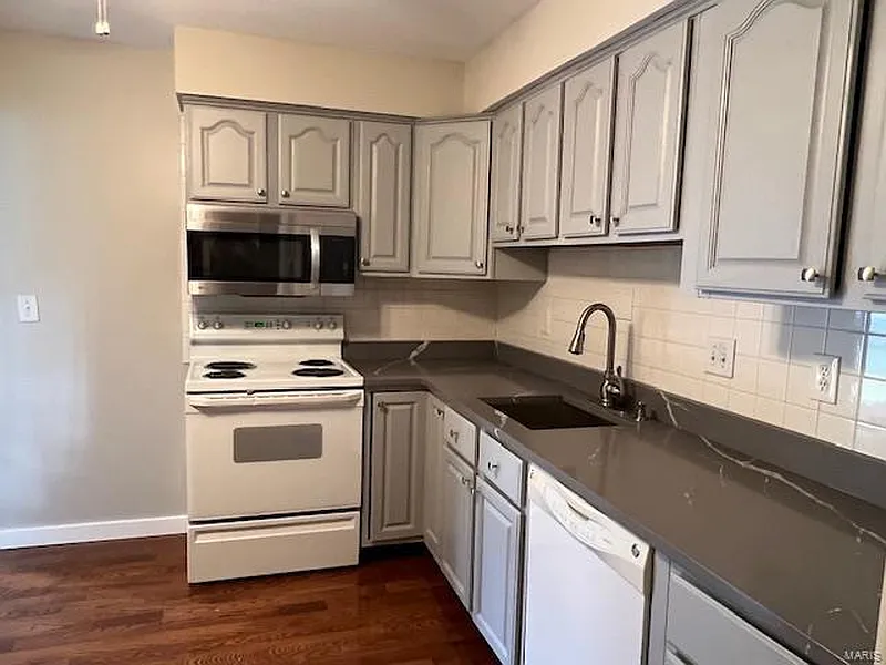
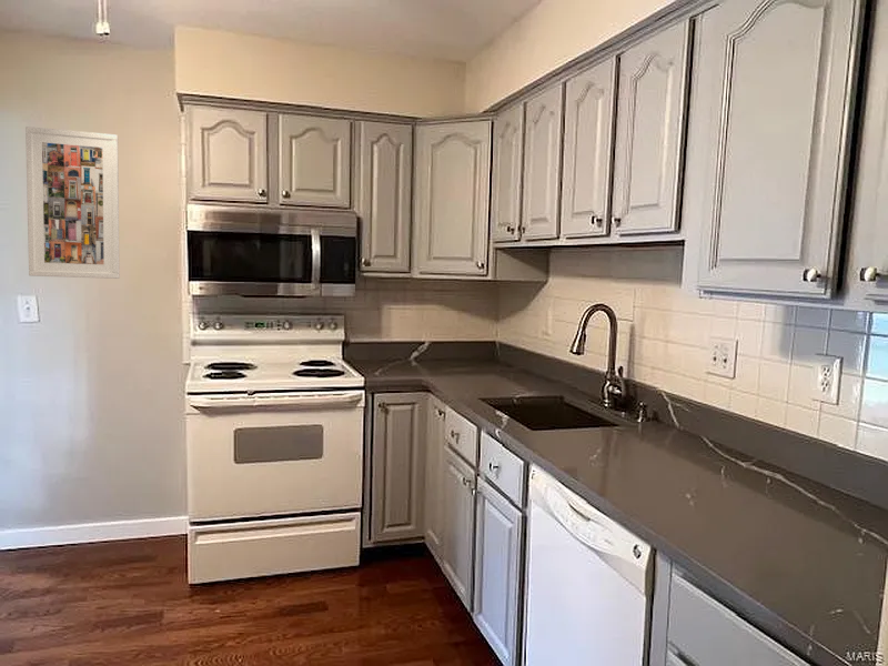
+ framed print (73, 204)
